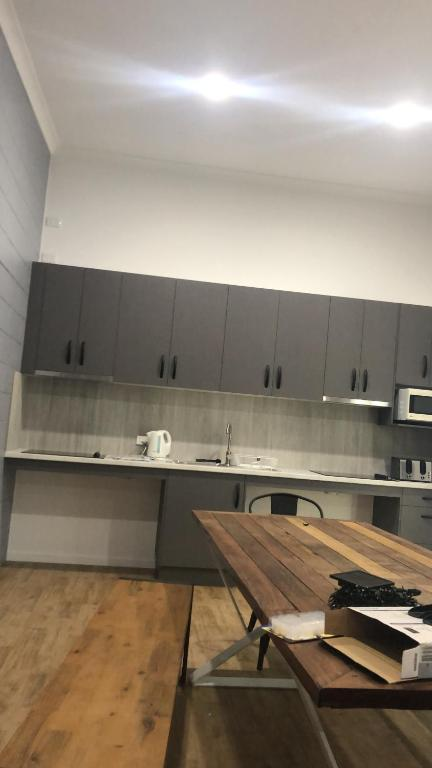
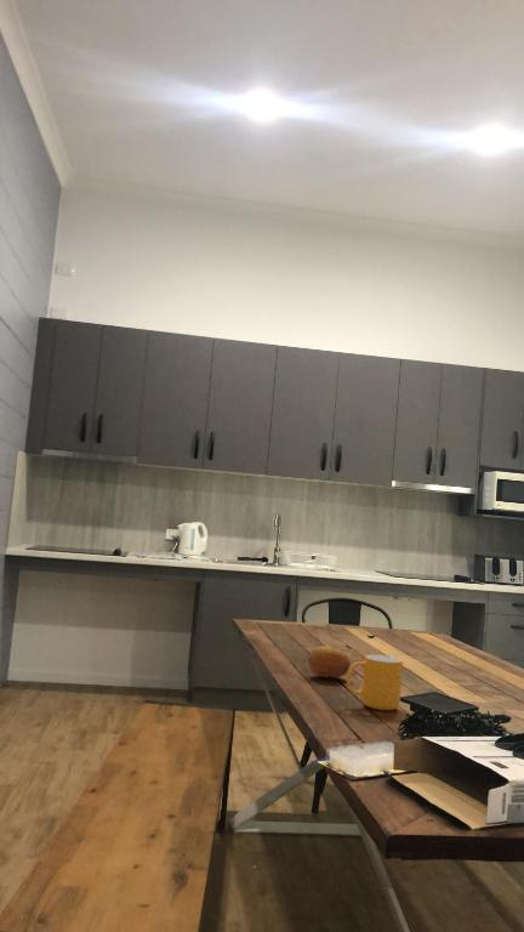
+ fruit (329, 661)
+ mug (374, 682)
